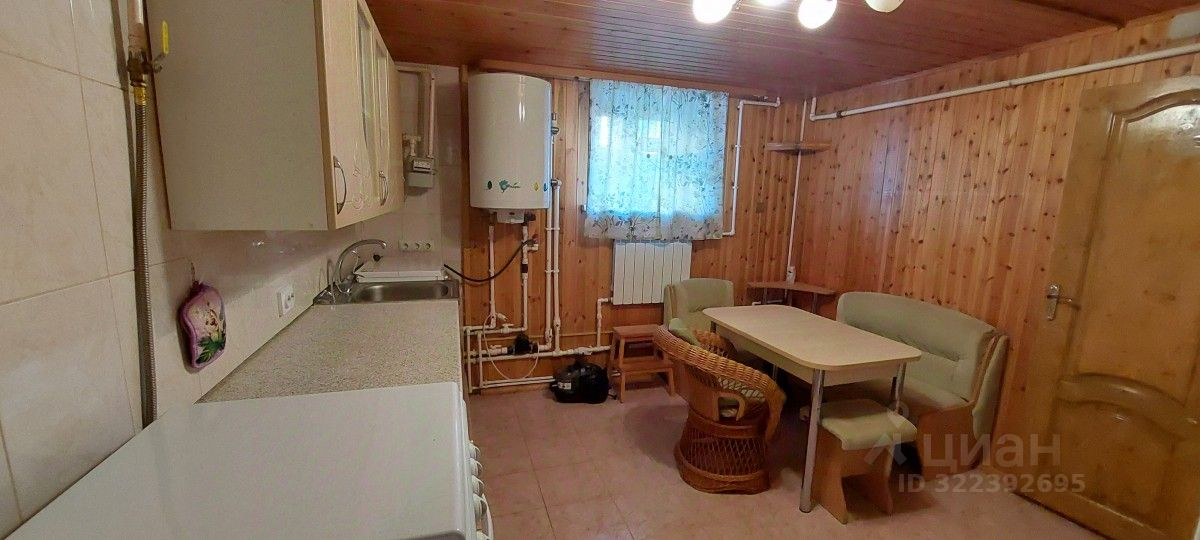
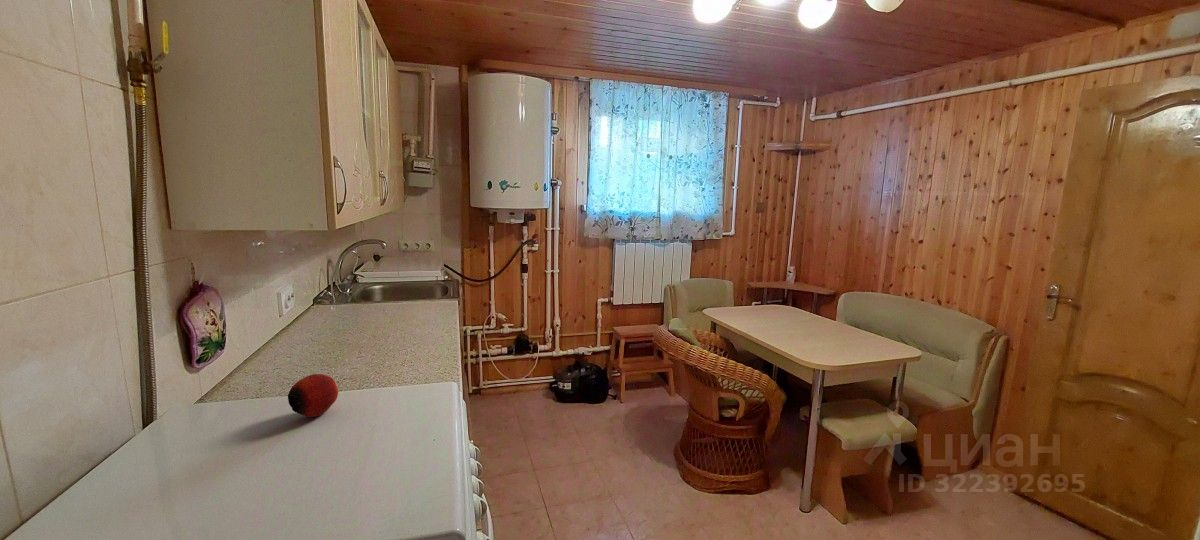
+ apple (313, 395)
